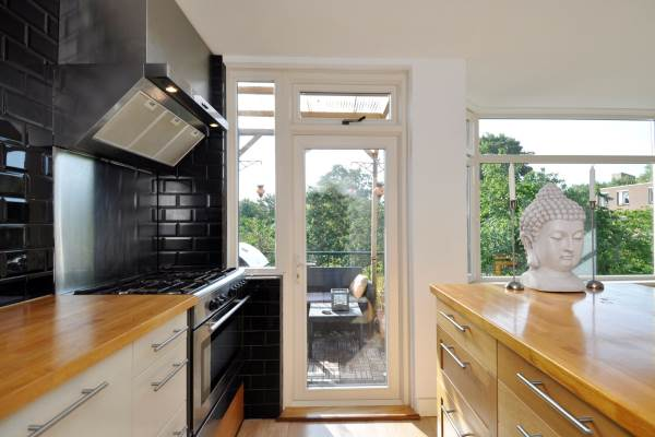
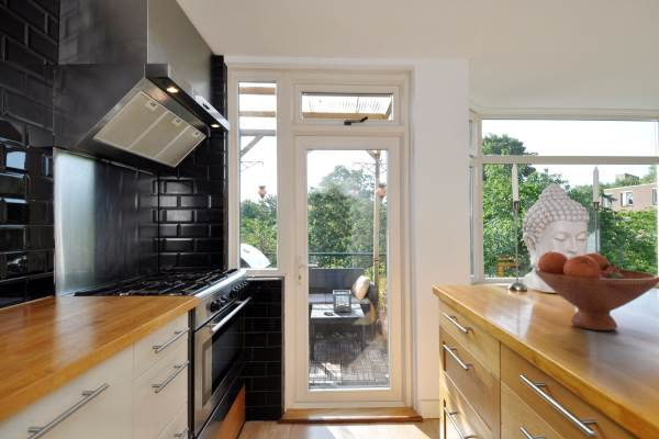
+ fruit bowl (593, 289)
